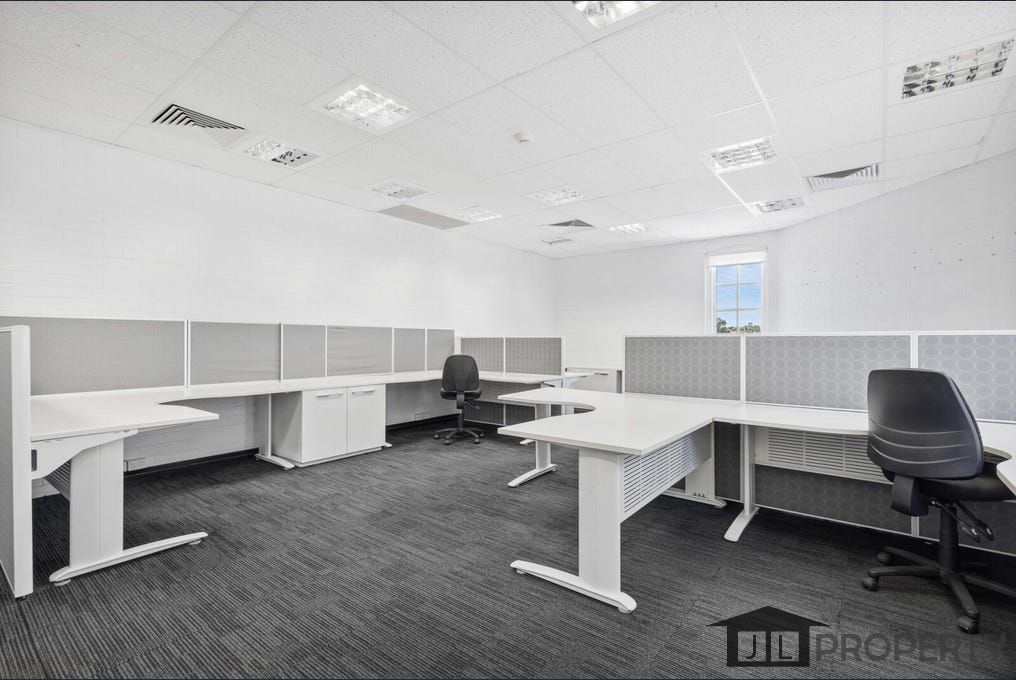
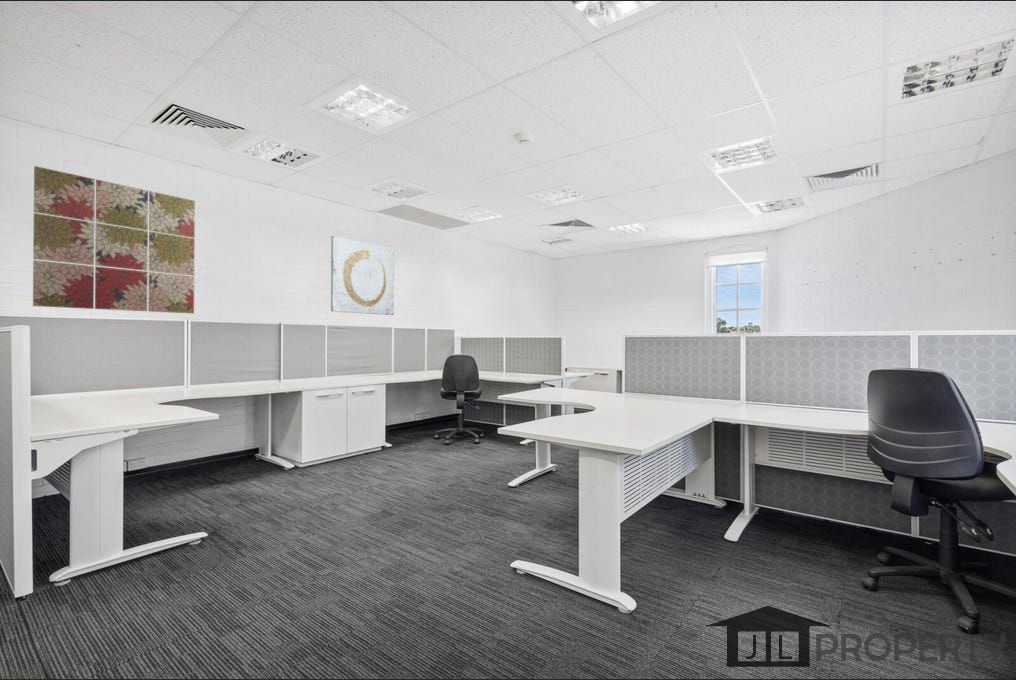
+ wall art (122, 247)
+ wall art (364, 277)
